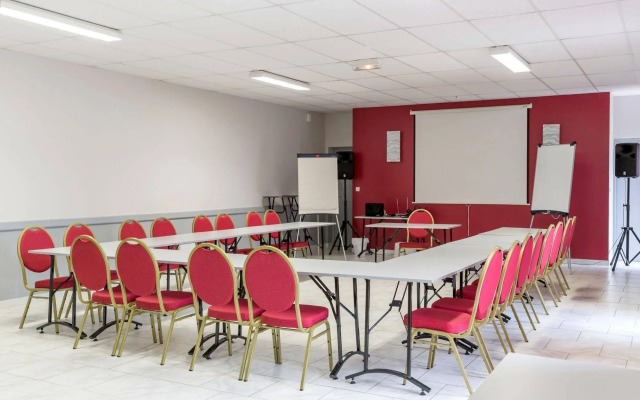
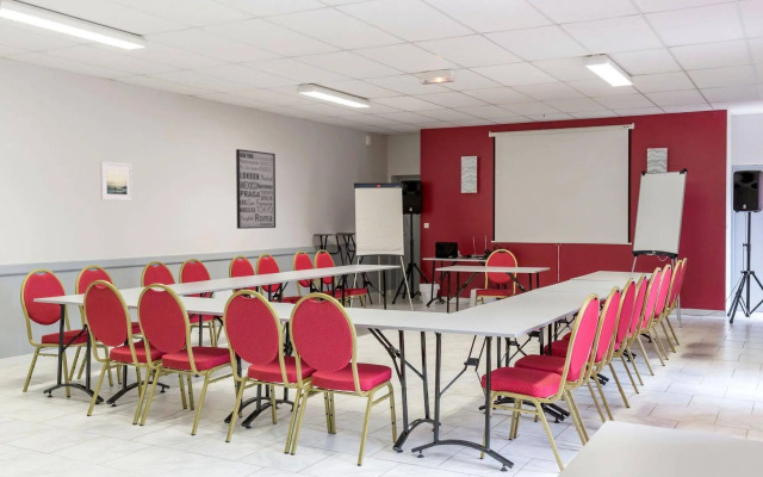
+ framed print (116, 181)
+ wall art (256, 190)
